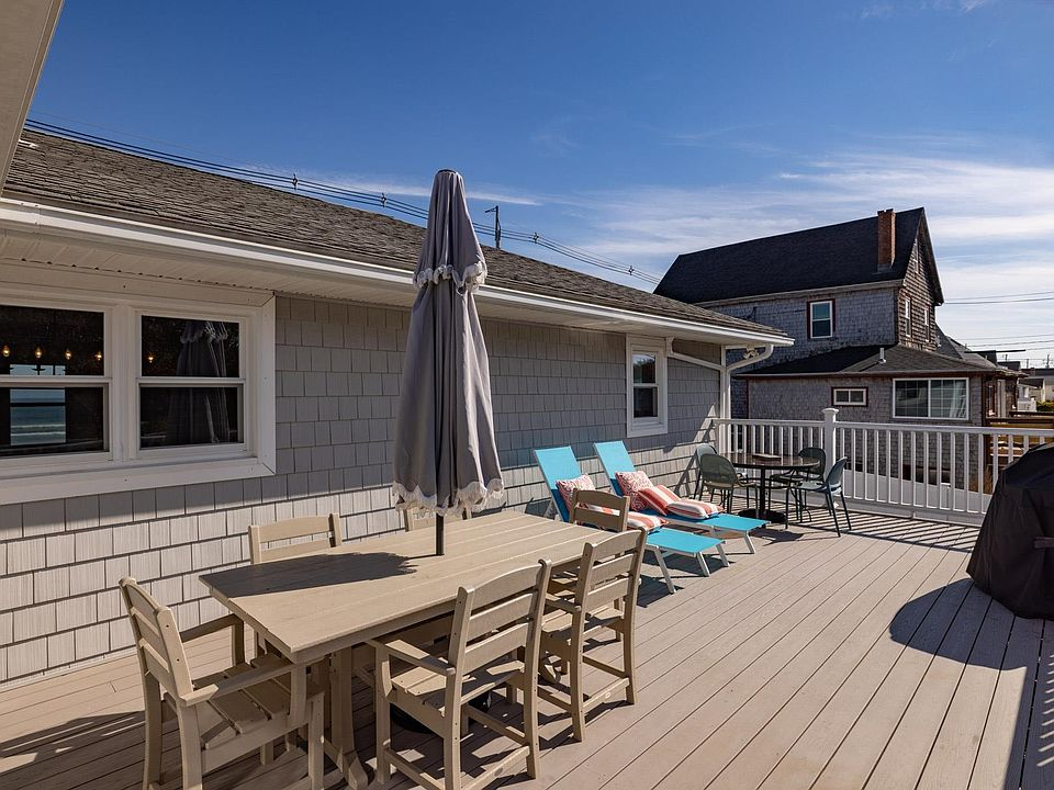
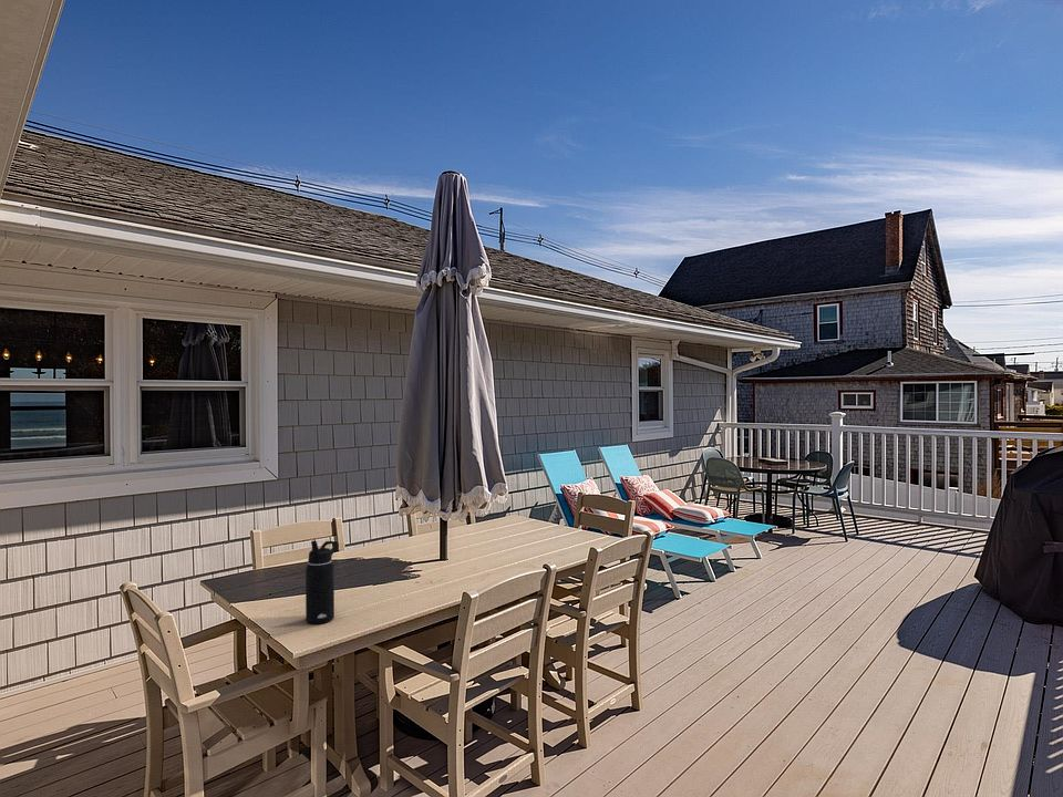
+ water bottle (322, 578)
